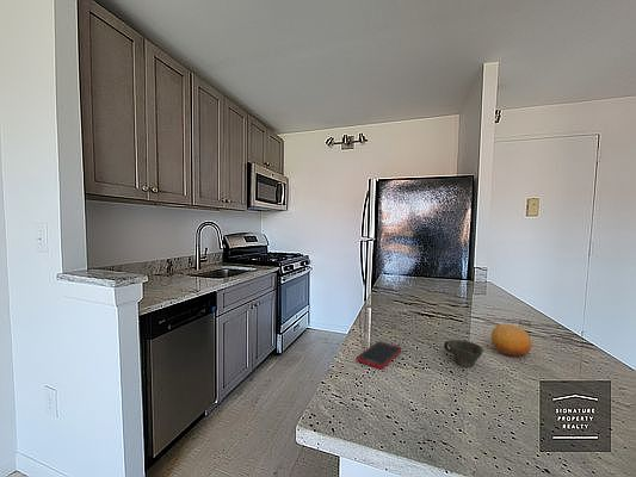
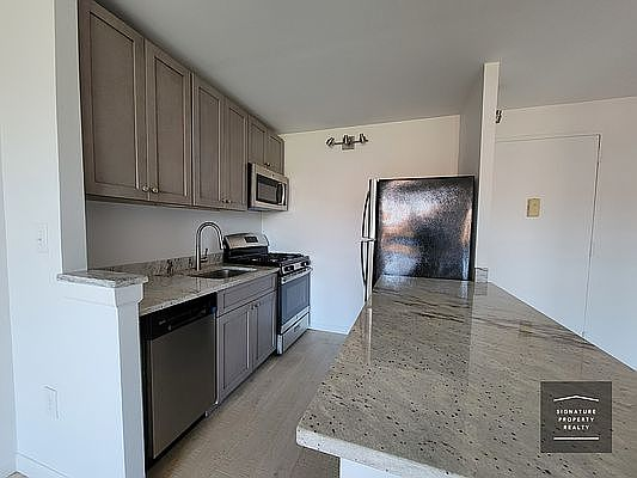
- cell phone (379, 353)
- cup (462, 353)
- fruit (511, 339)
